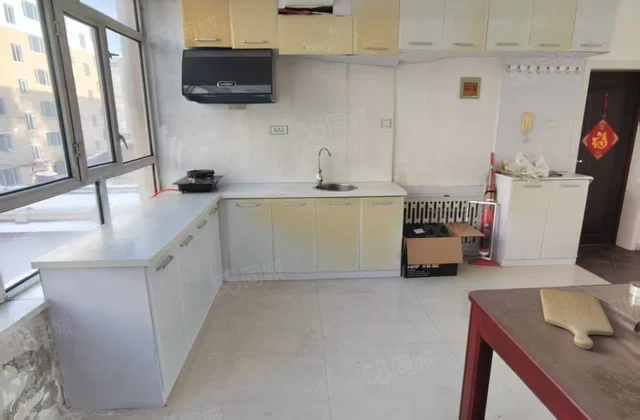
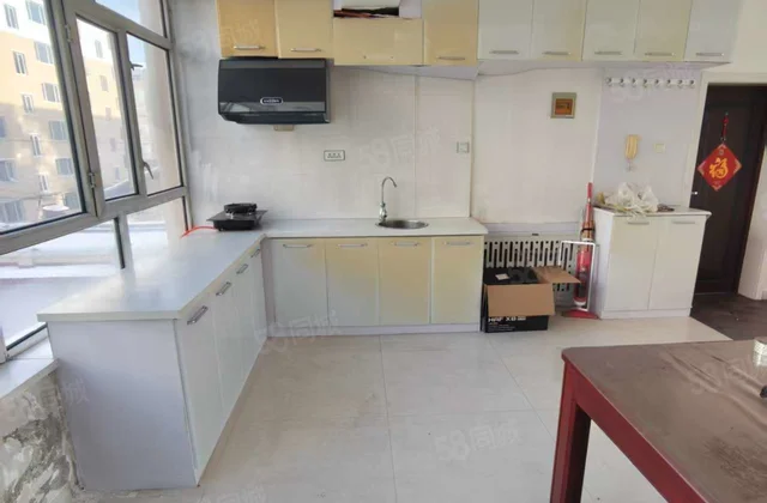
- chopping board (575, 316)
